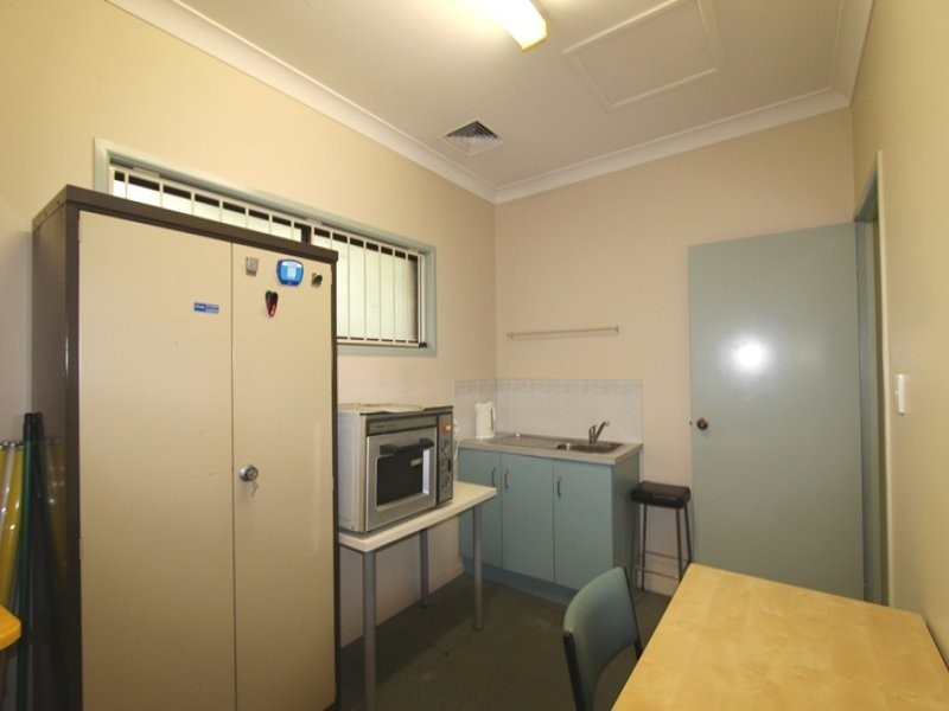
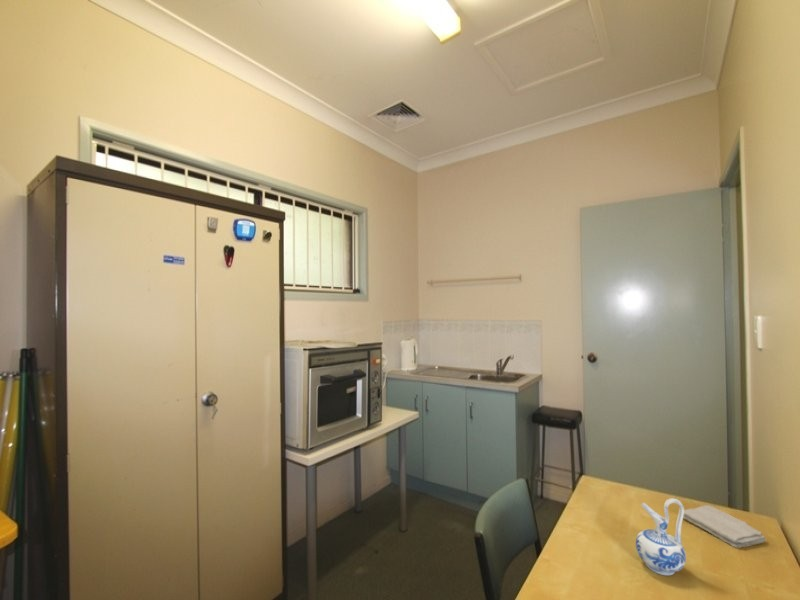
+ washcloth (720, 524)
+ ceramic pitcher (659, 532)
